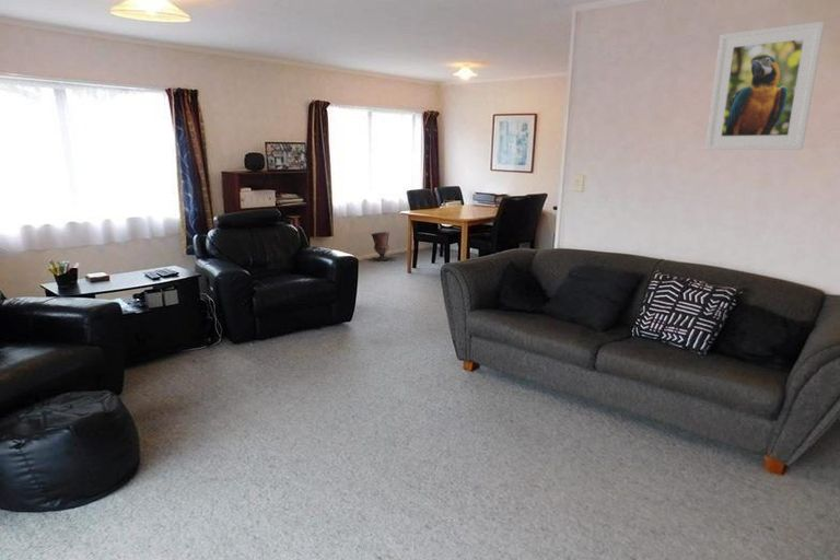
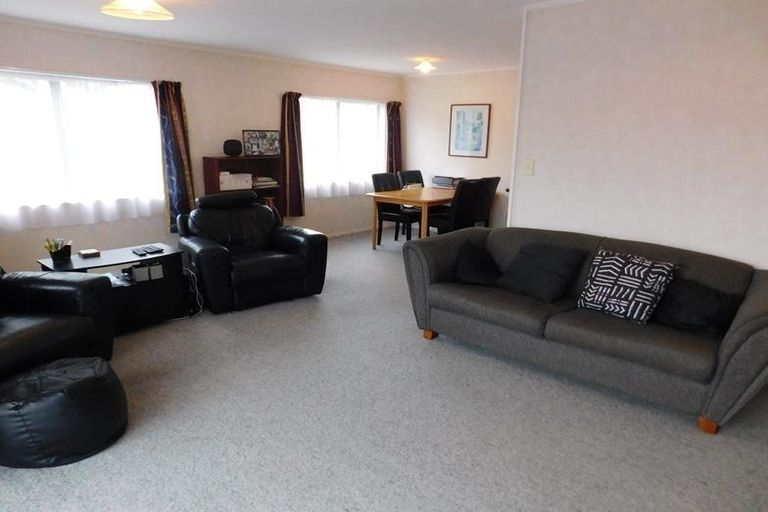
- vase (381, 245)
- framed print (760, 90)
